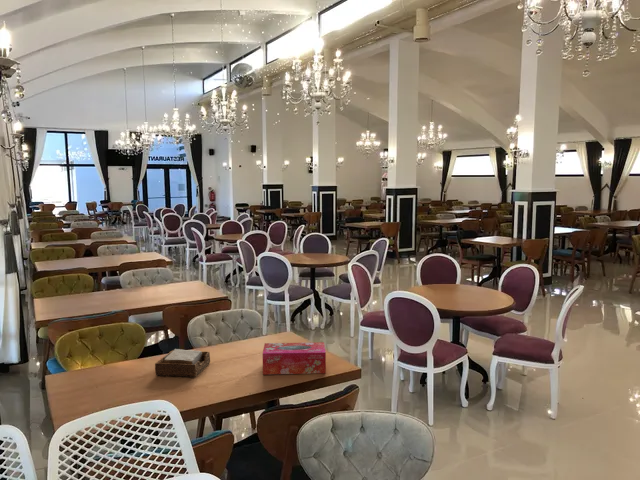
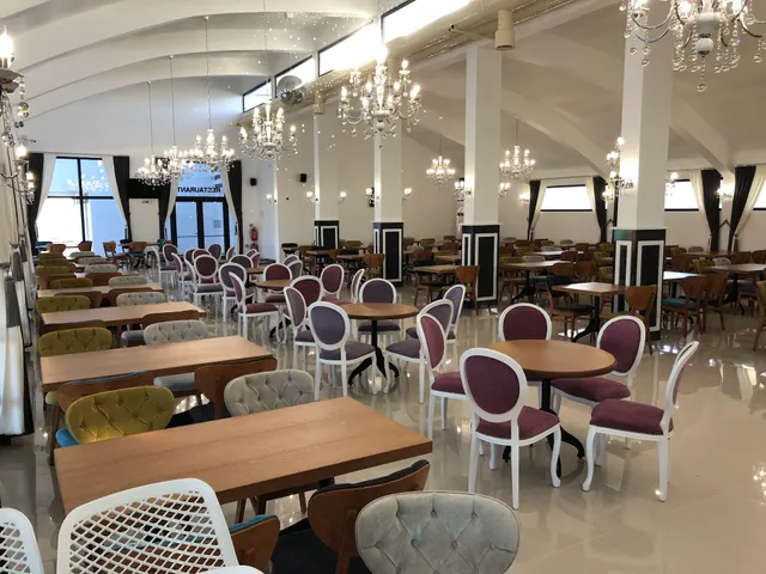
- tissue box (294, 357)
- napkin holder (183, 361)
